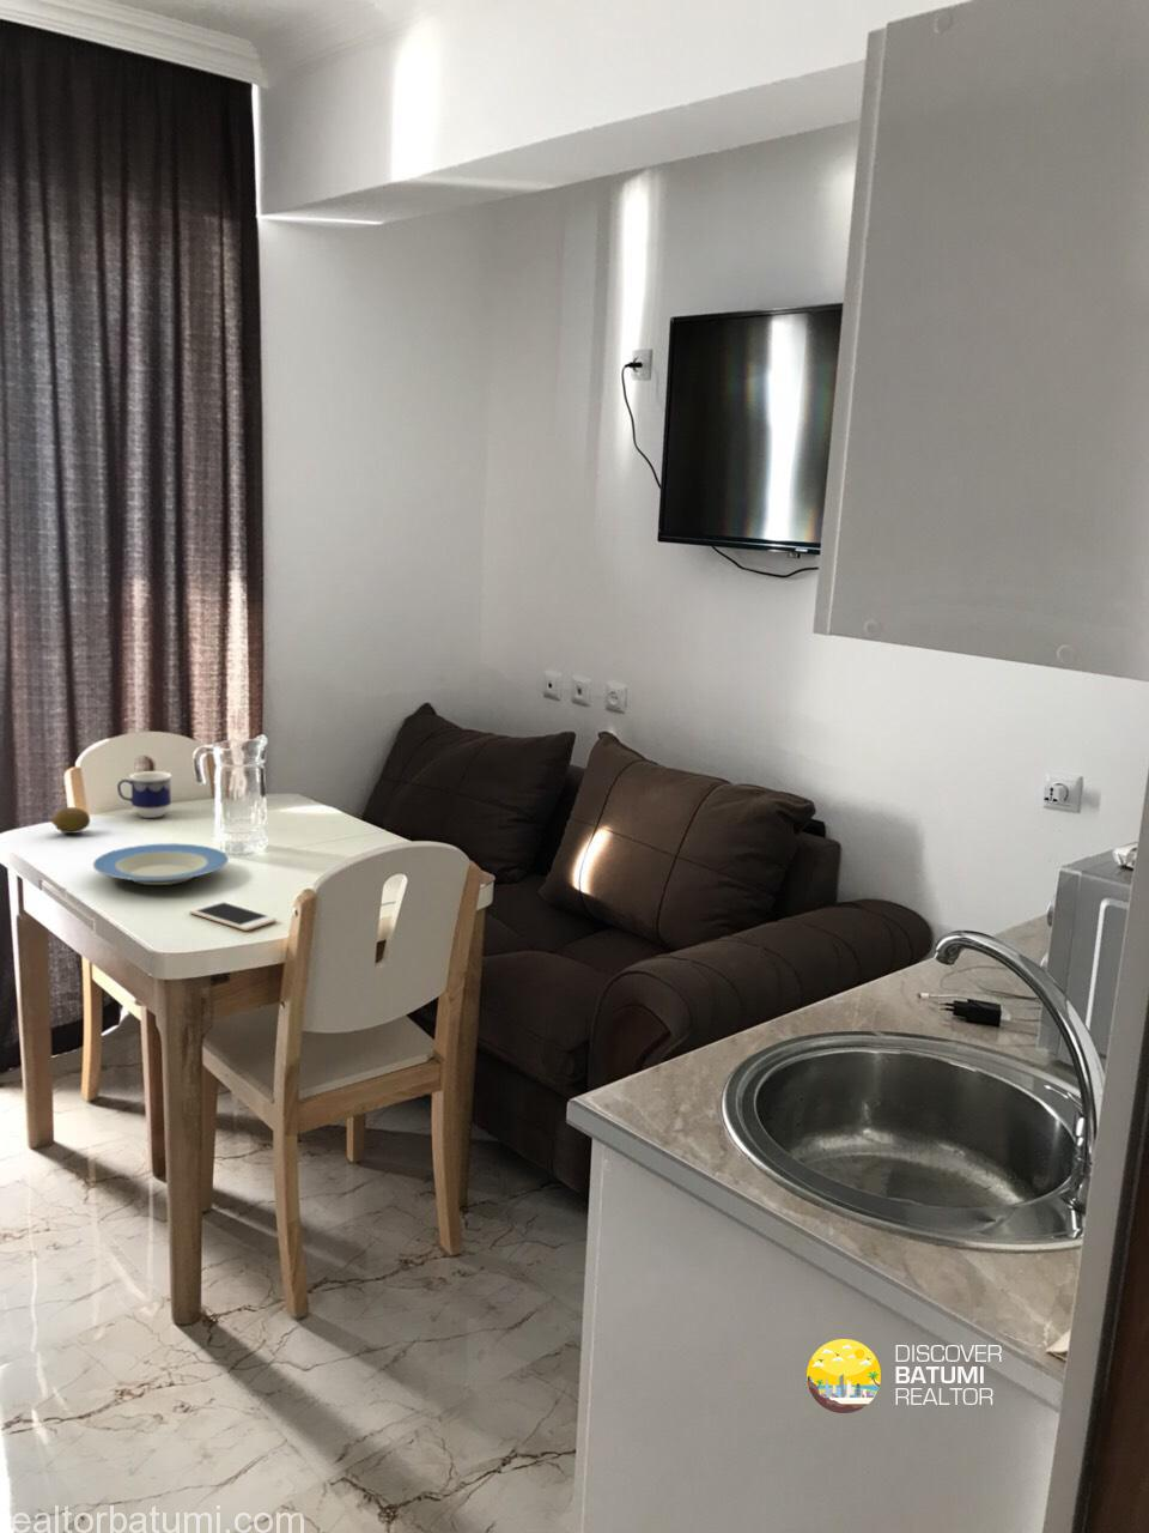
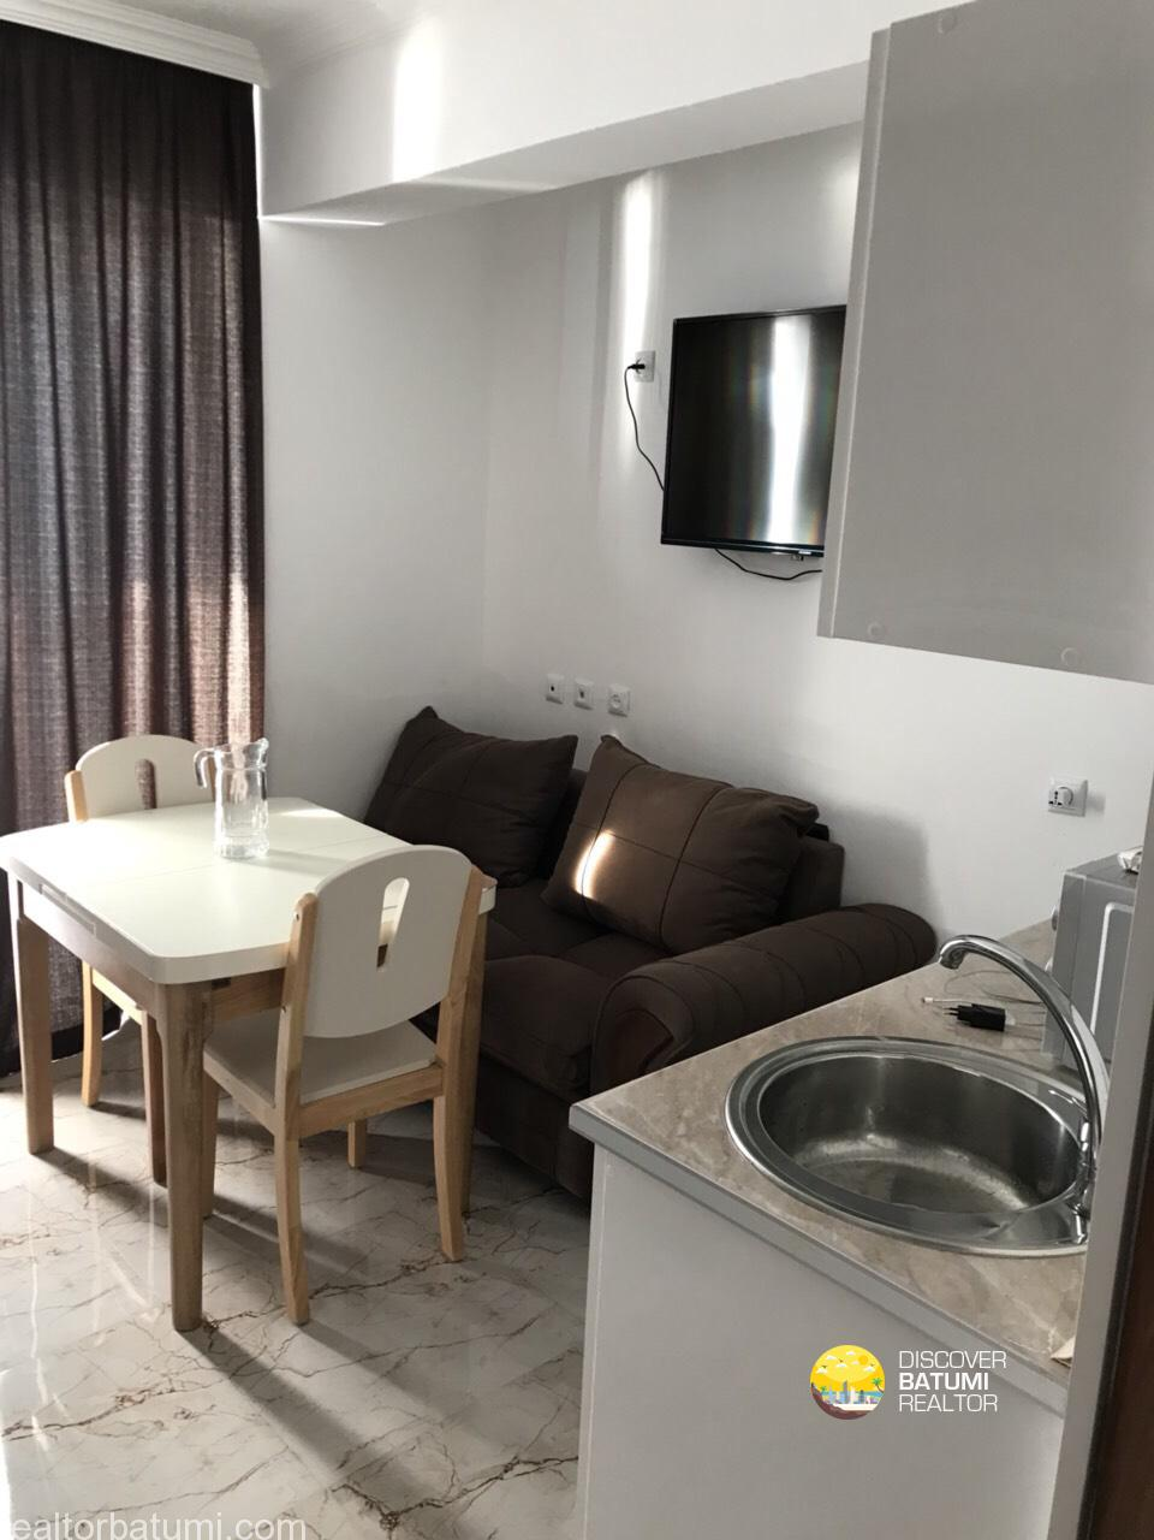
- fruit (71, 820)
- plate (162, 868)
- cup (145, 795)
- cell phone (232, 915)
